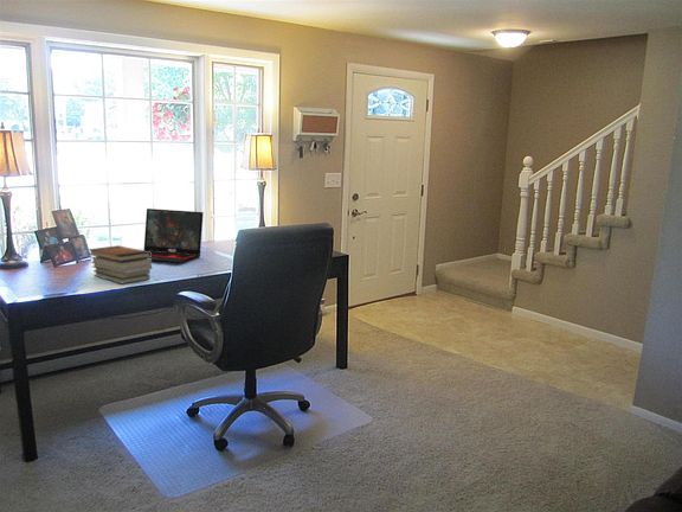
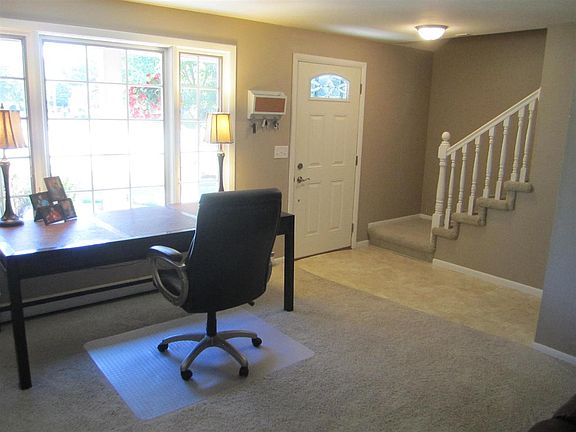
- book stack (121, 263)
- laptop (162, 235)
